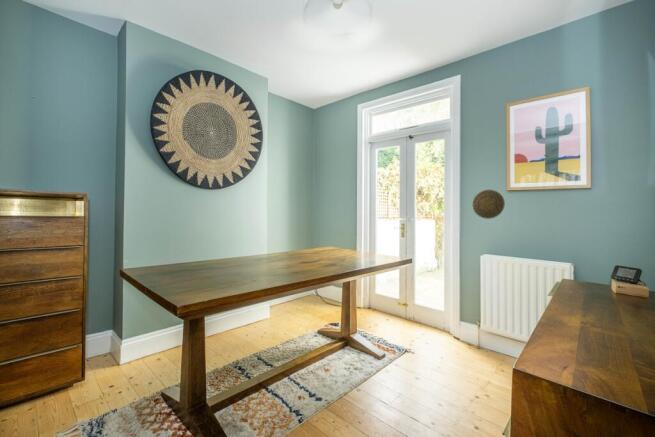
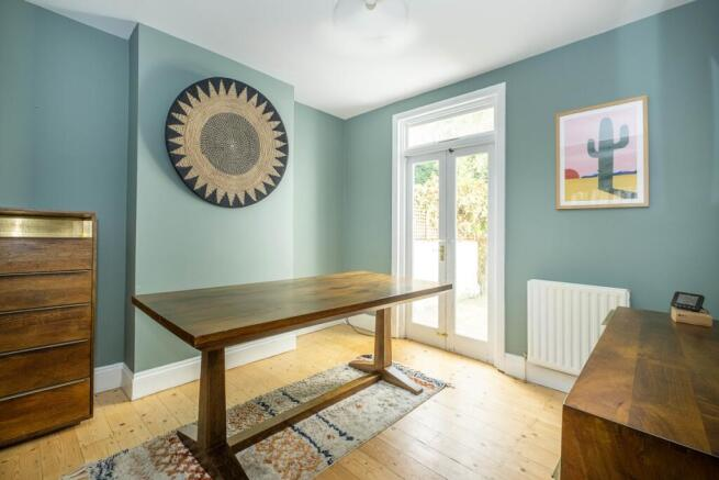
- decorative plate (487, 204)
